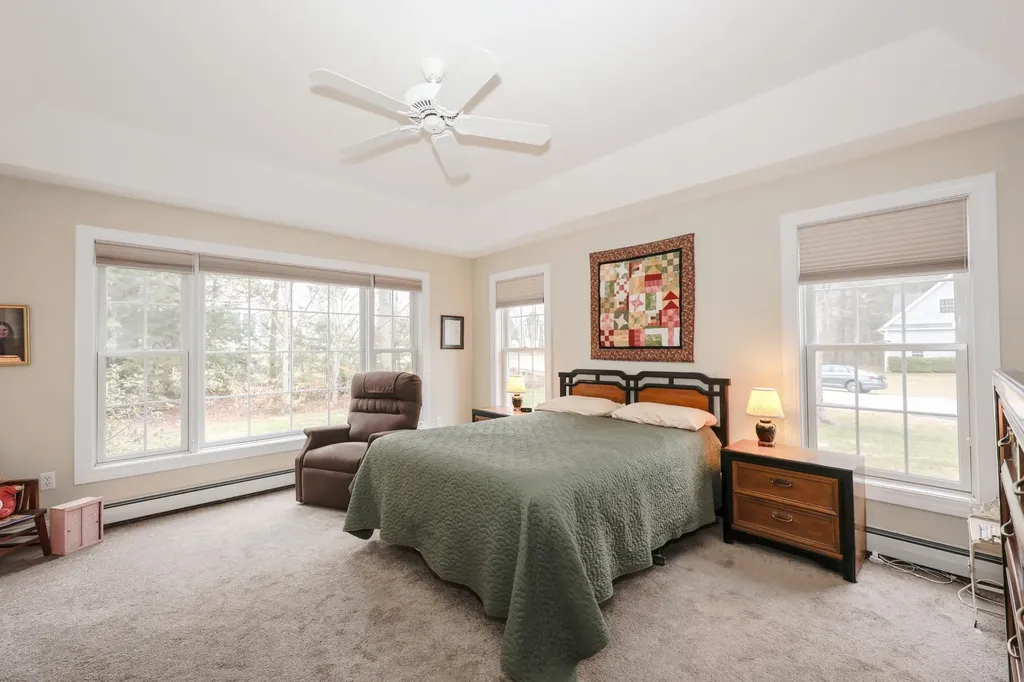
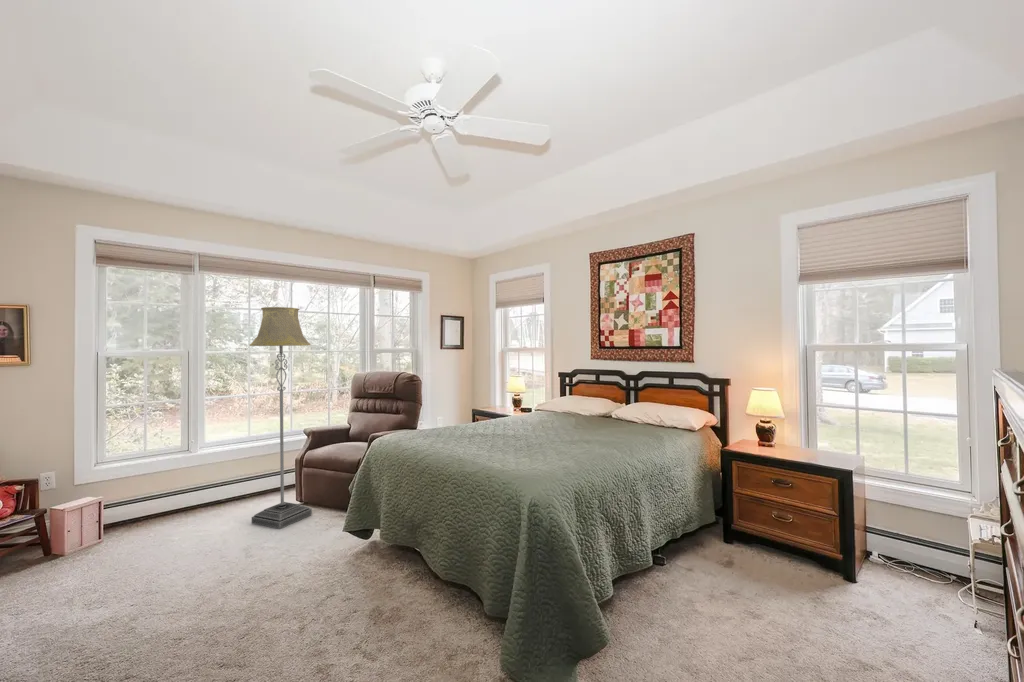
+ floor lamp (281, 413)
